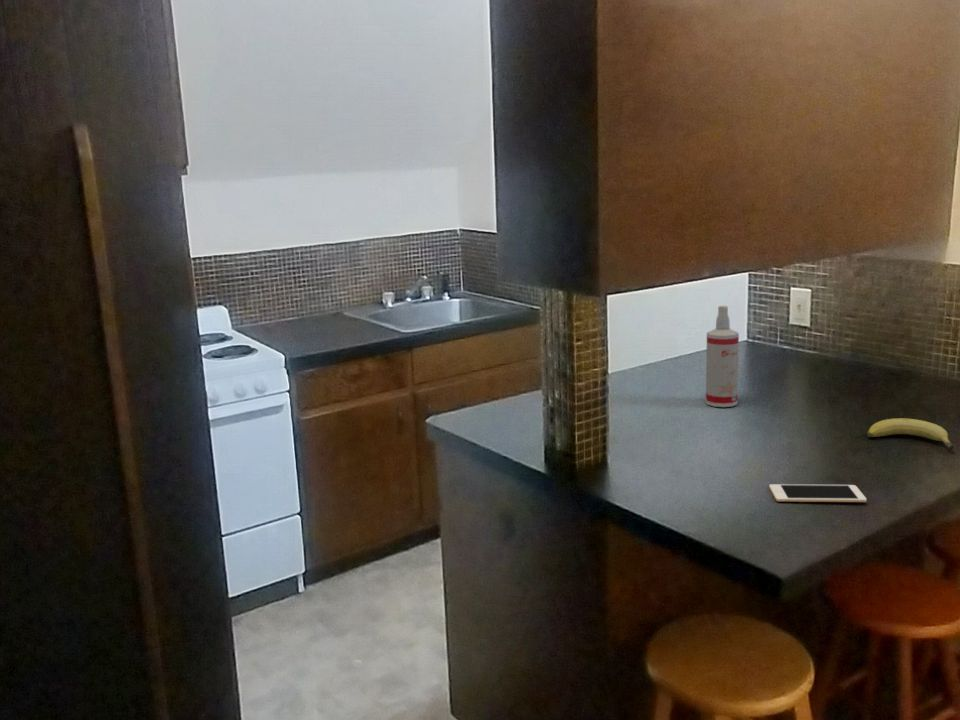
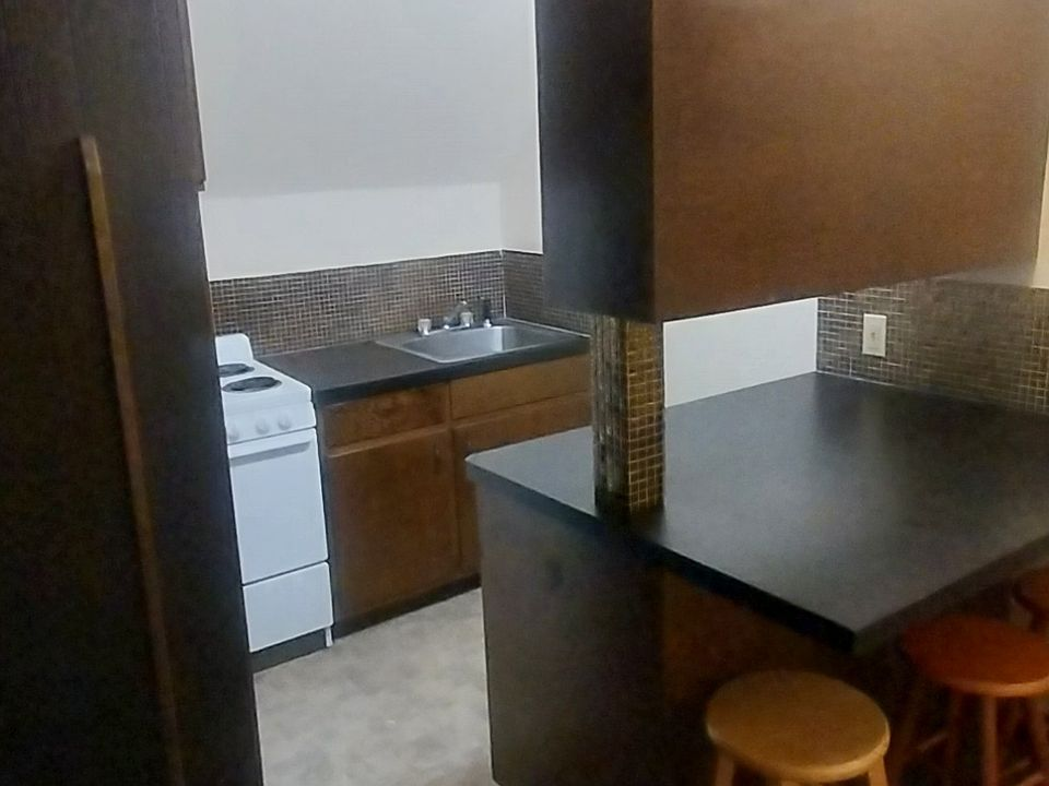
- cell phone (816, 493)
- fruit (913, 431)
- spray bottle (722, 355)
